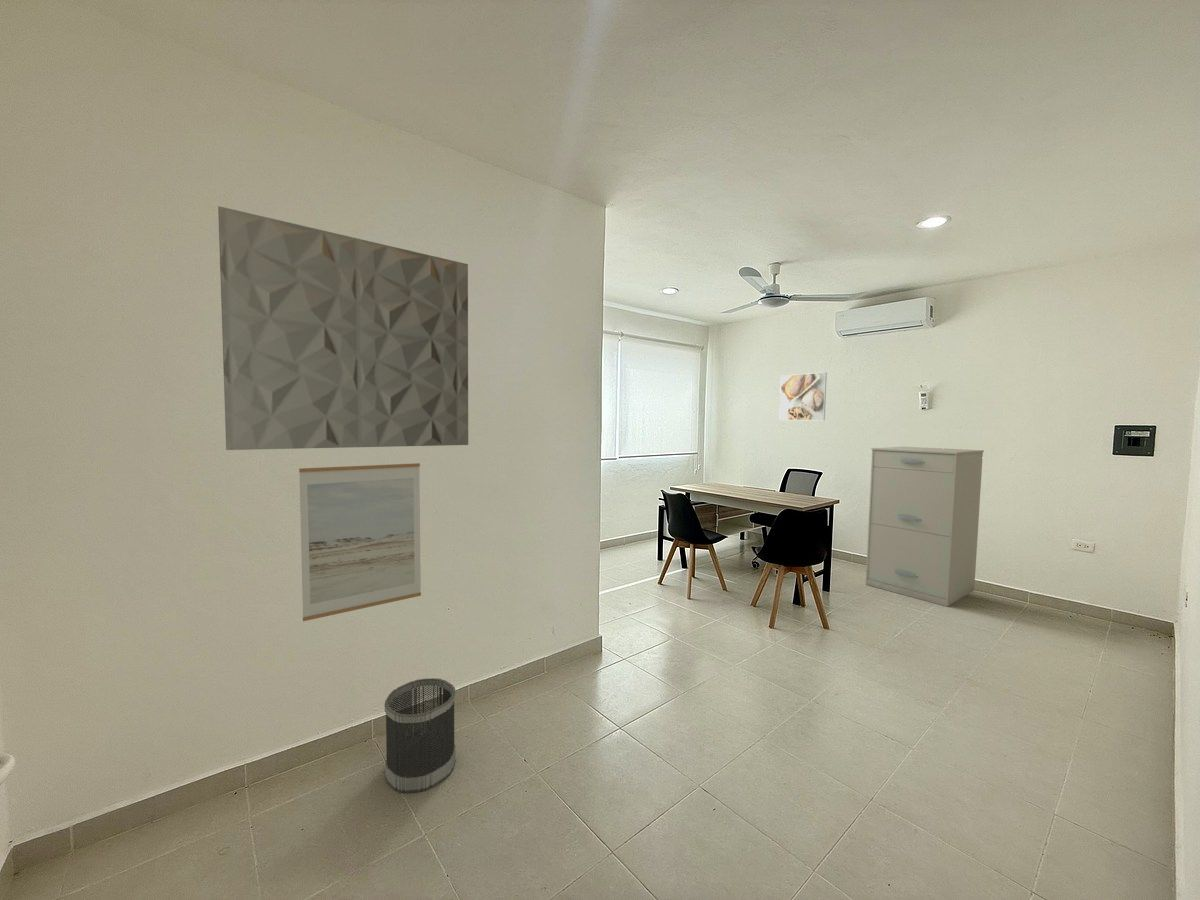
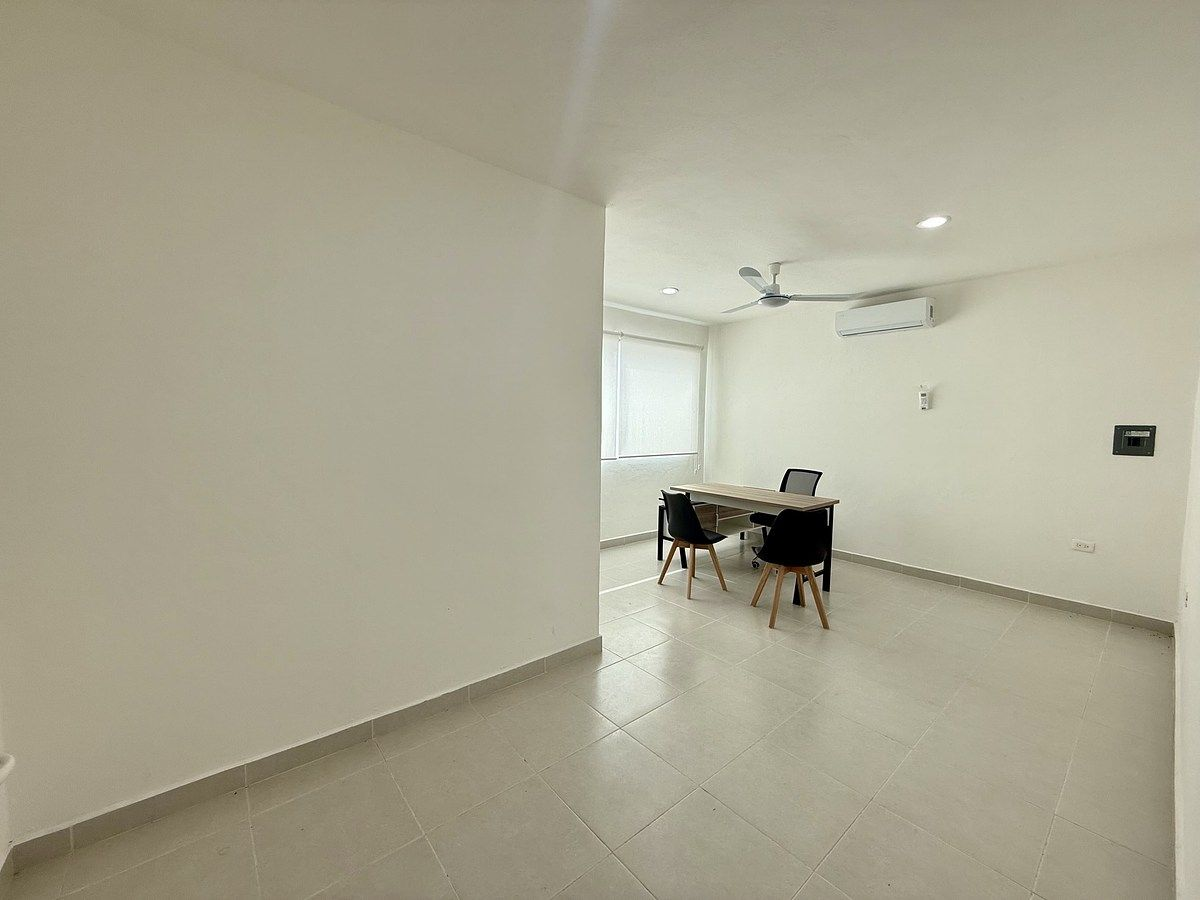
- wastebasket (421, 732)
- wall art (364, 537)
- filing cabinet (922, 518)
- wall panel (362, 345)
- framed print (802, 397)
